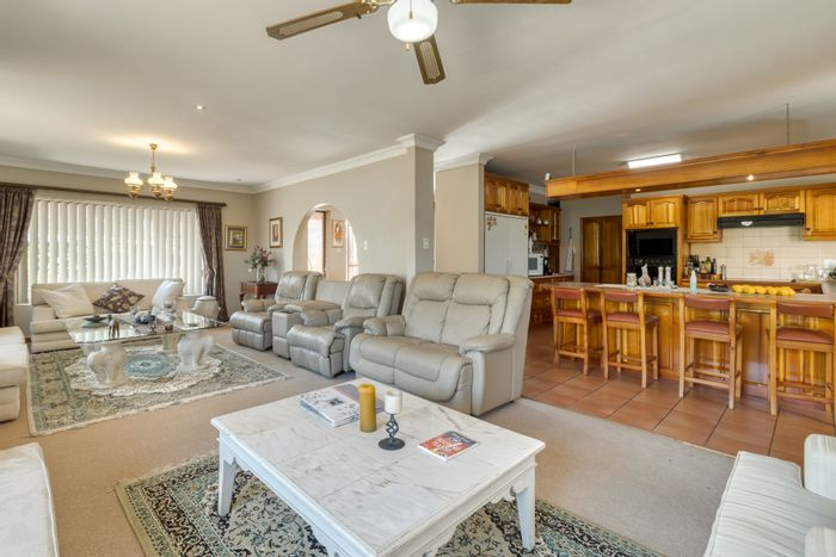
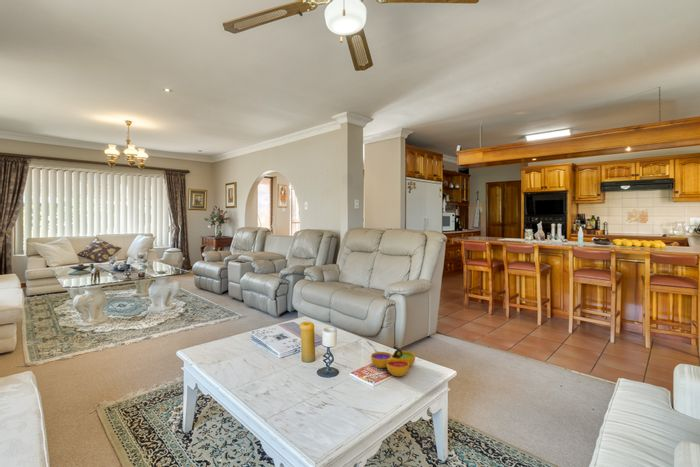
+ decorative bowl (395, 360)
